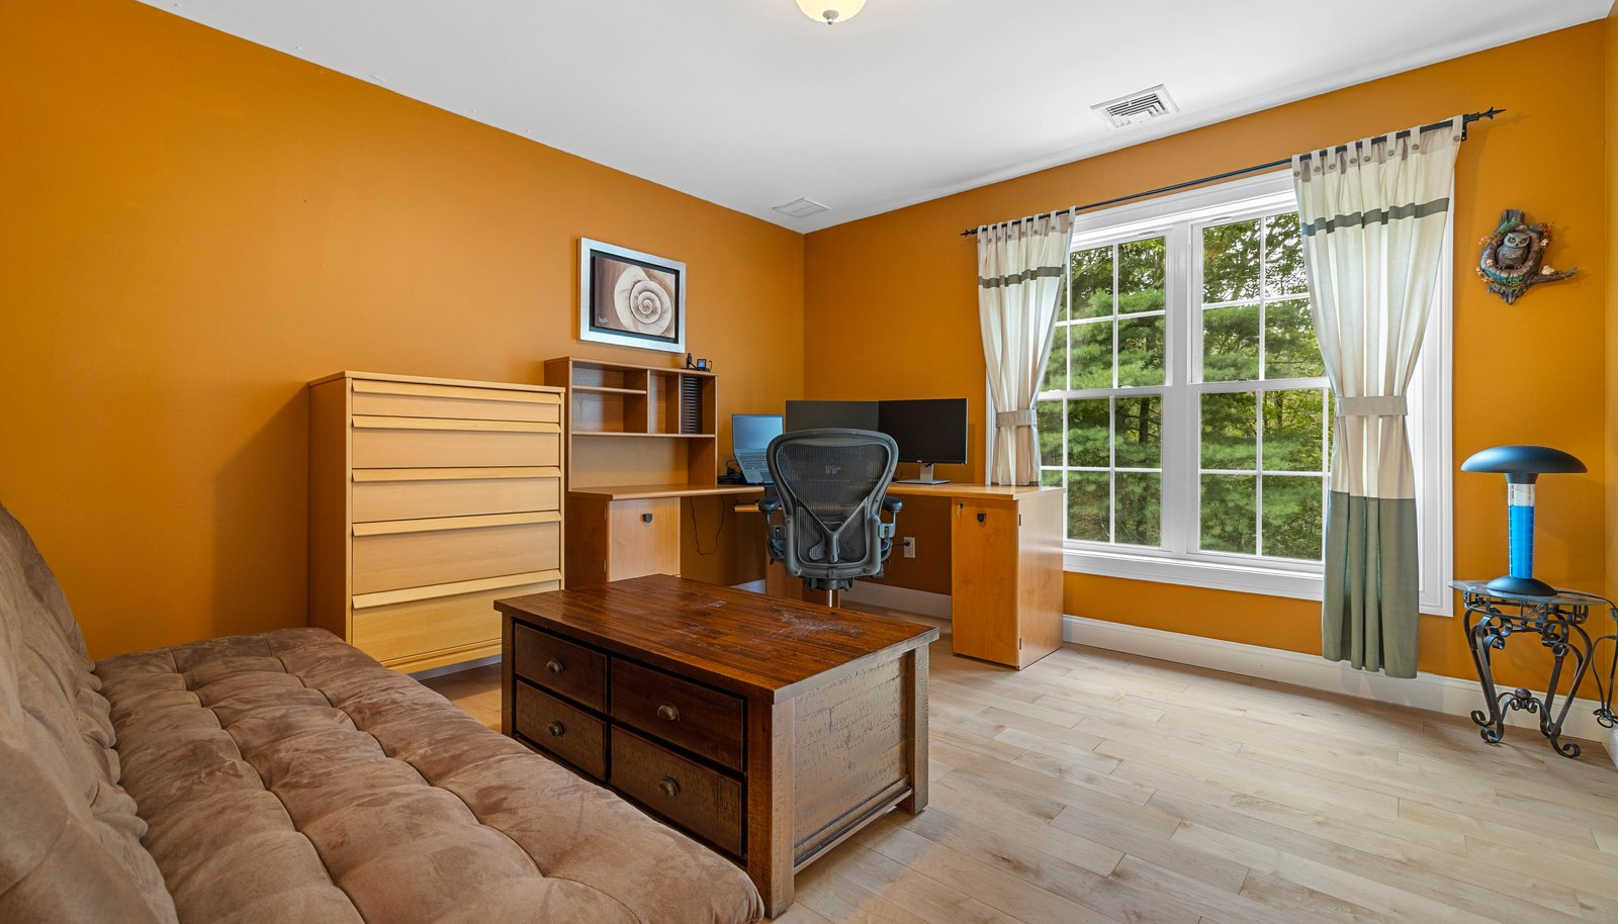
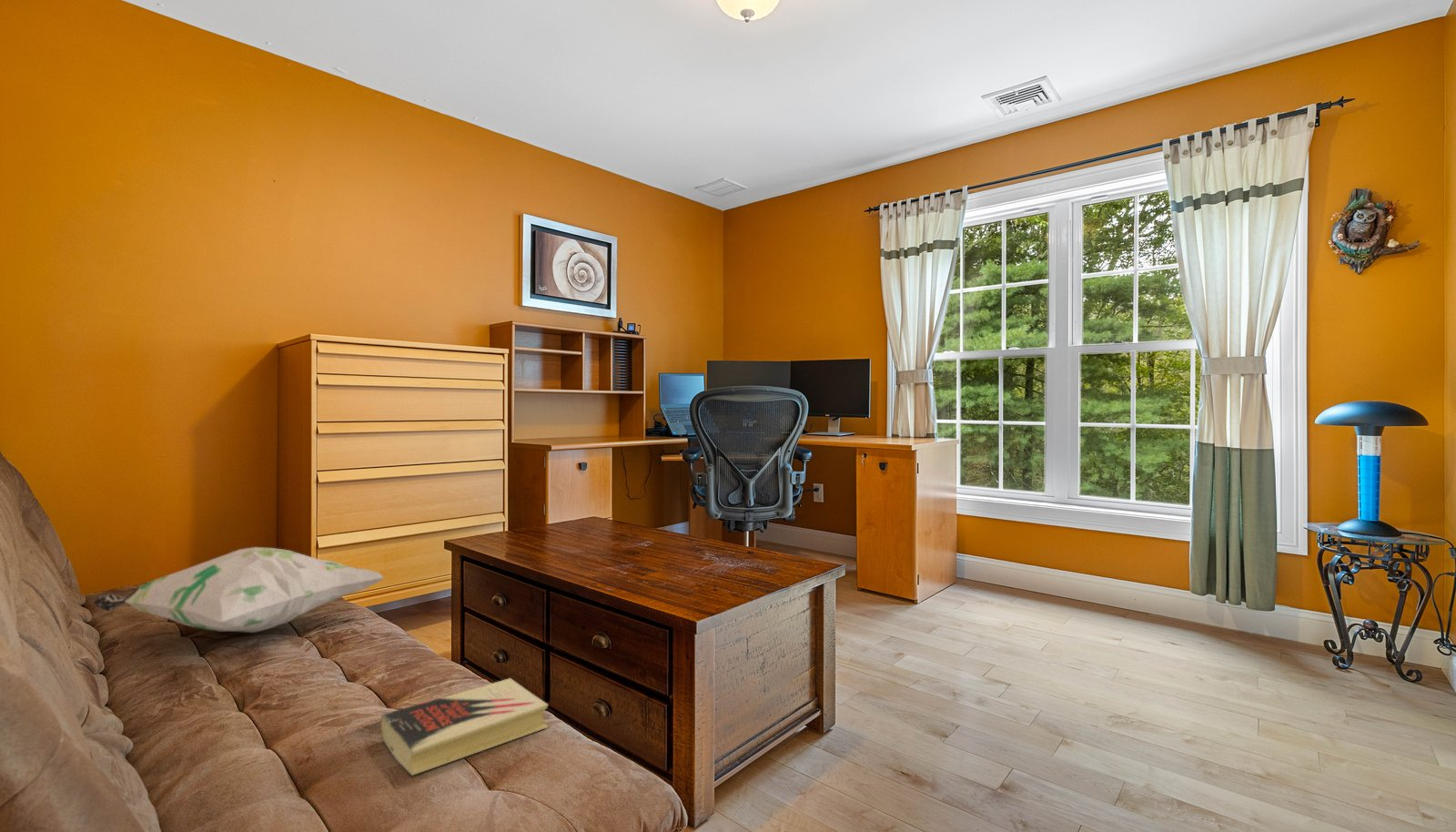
+ book (467, 720)
+ decorative pillow (248, 589)
